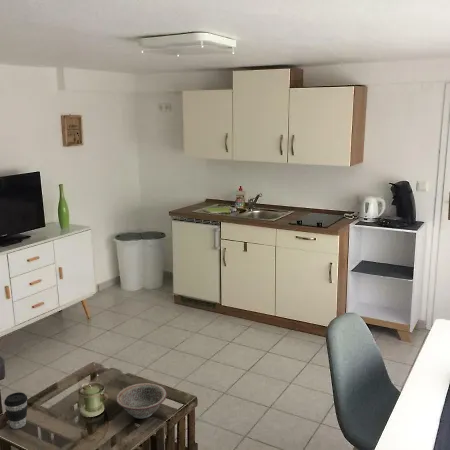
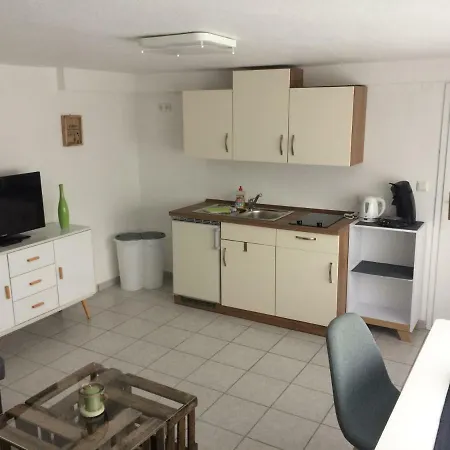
- decorative bowl (142, 404)
- coffee cup (16, 410)
